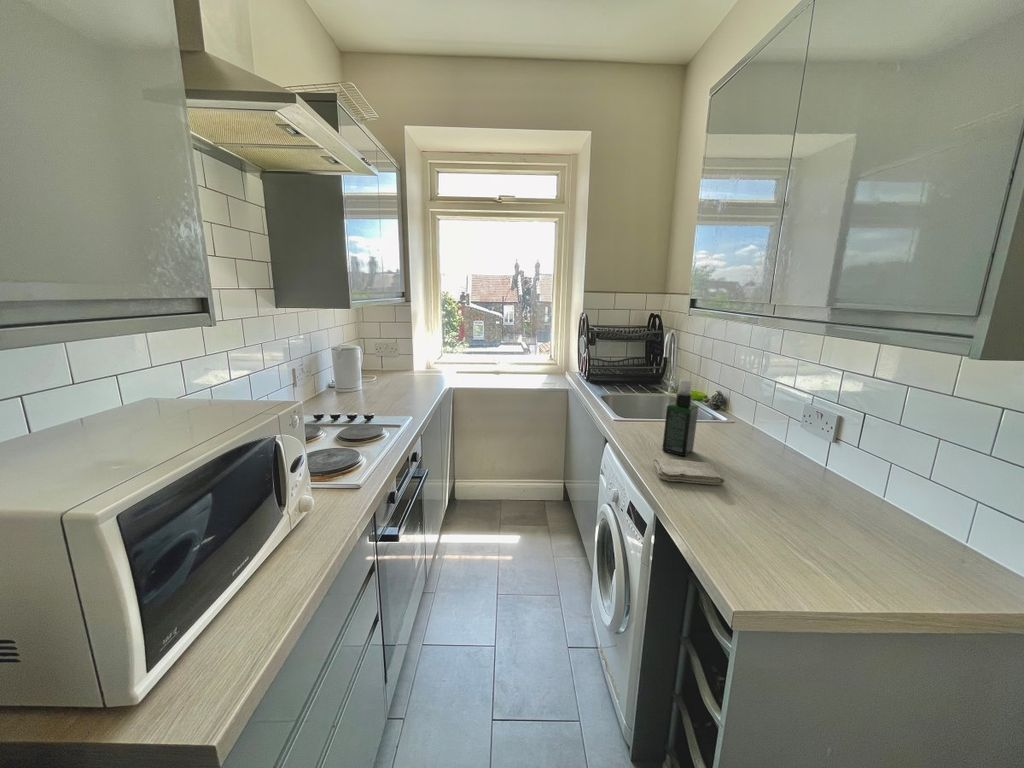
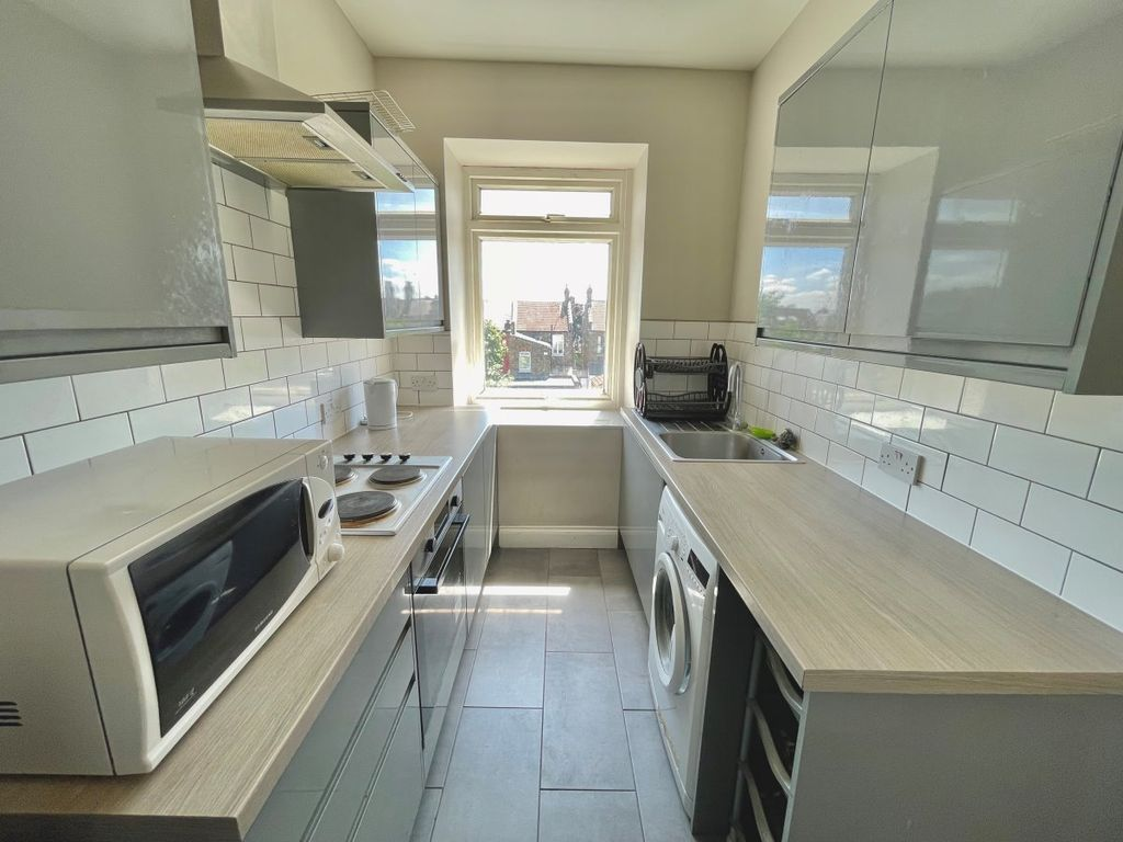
- spray bottle (681, 416)
- washcloth (686, 470)
